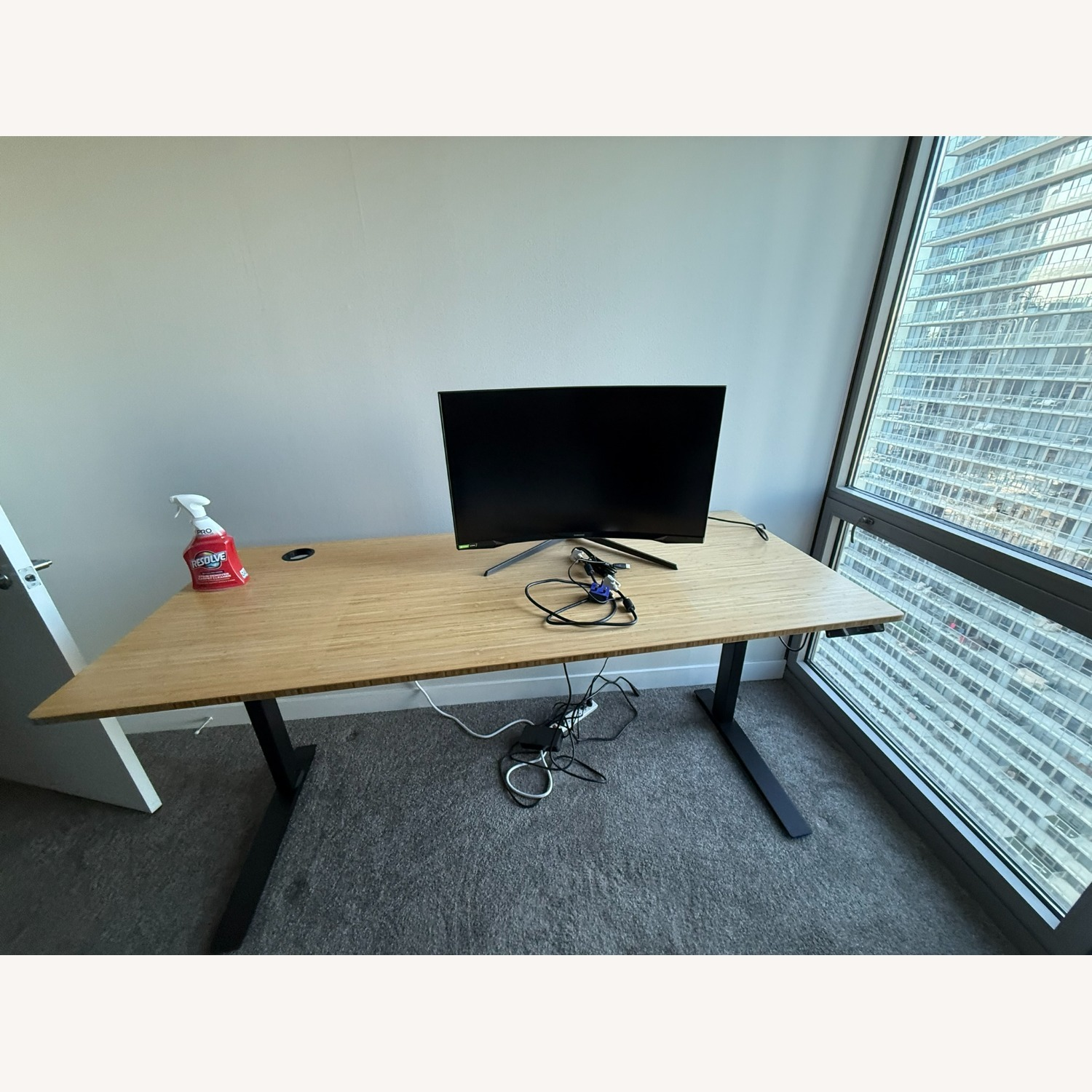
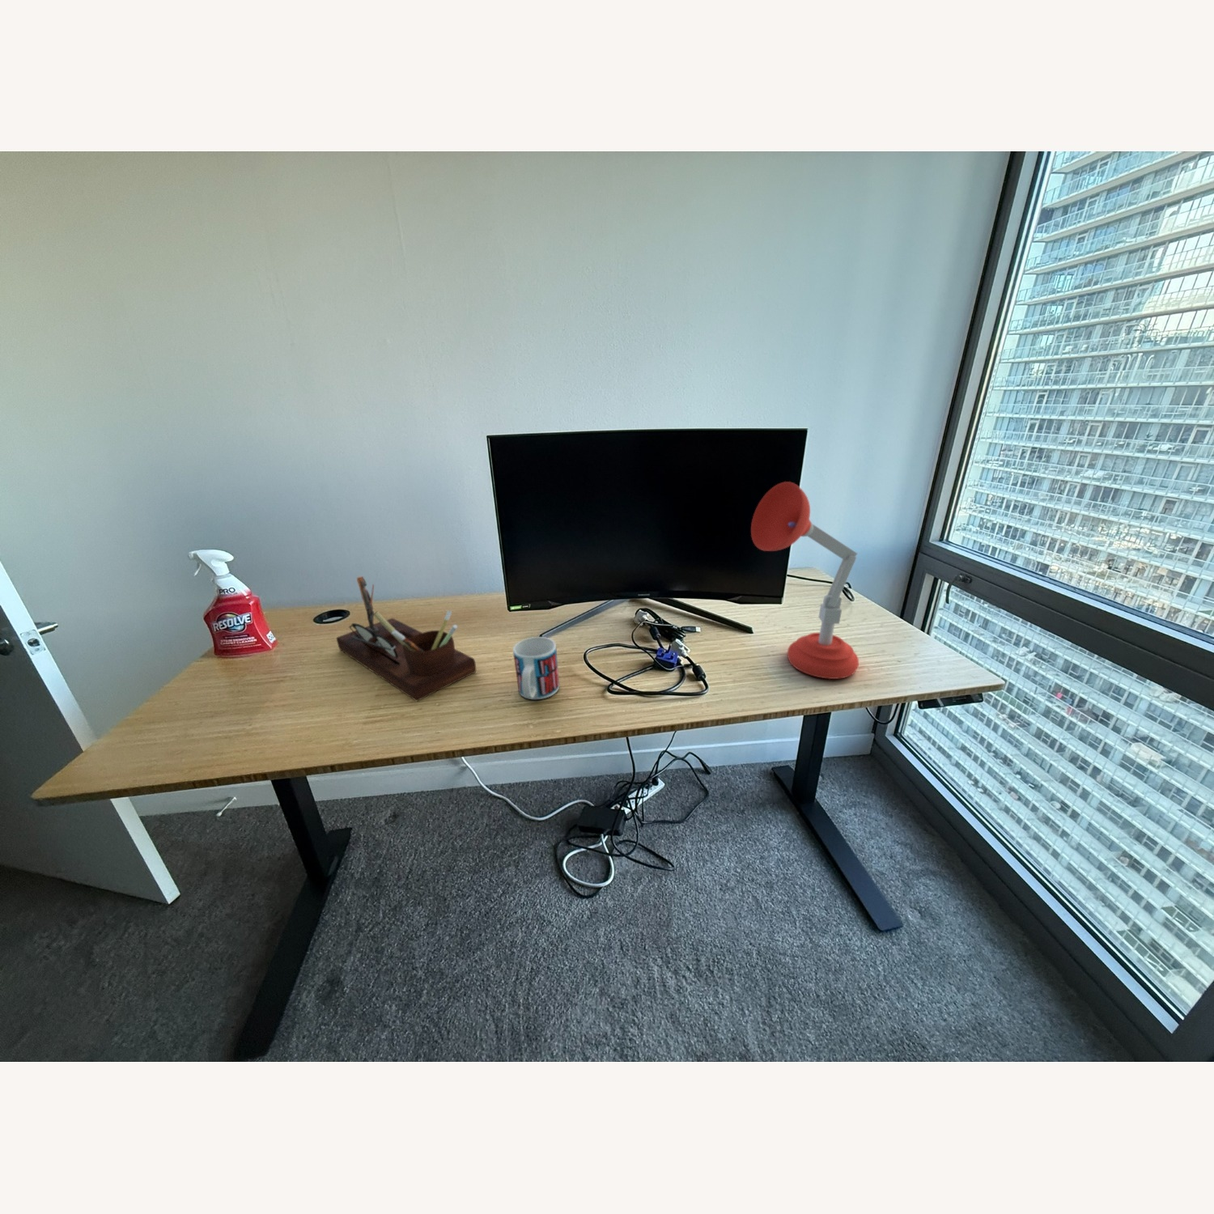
+ mug (537, 671)
+ desk lamp (829, 588)
+ desk organizer (398, 628)
